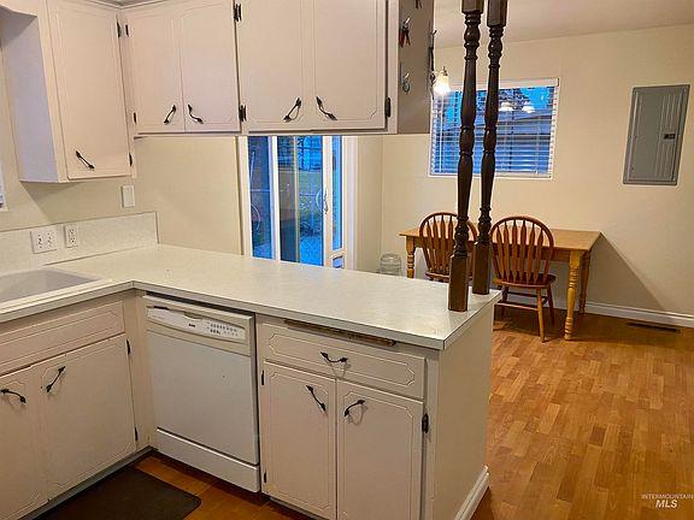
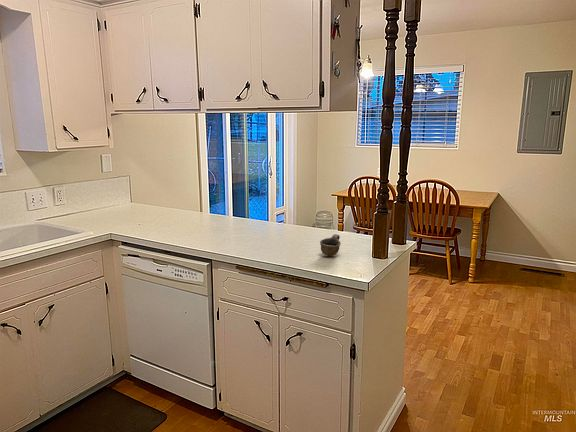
+ cup (331, 245)
